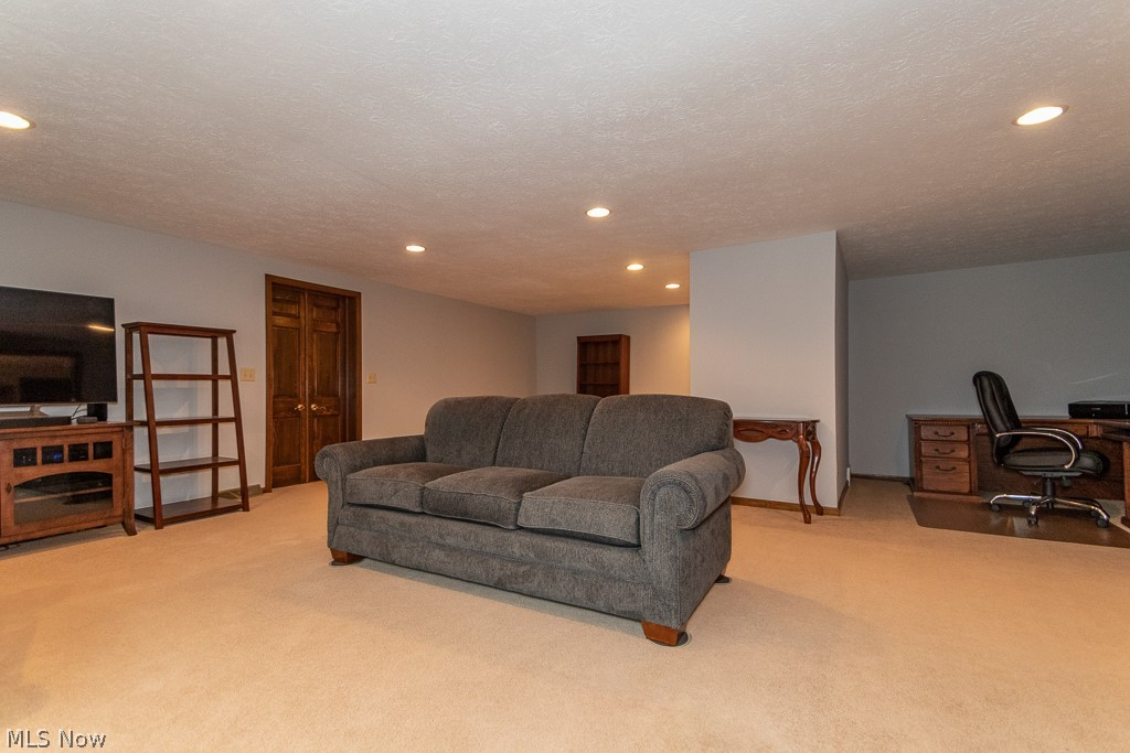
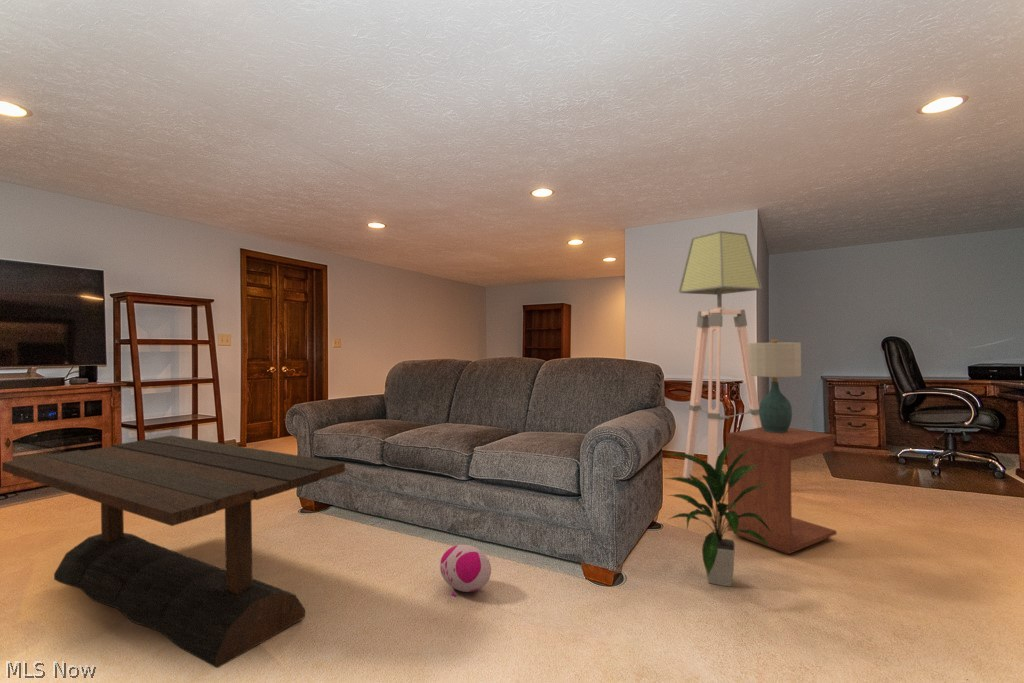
+ plush toy (465, 567)
+ floor lamp (712, 361)
+ table lamp (774, 384)
+ indoor plant (716, 511)
+ coffee table (171, 525)
+ side table (780, 485)
